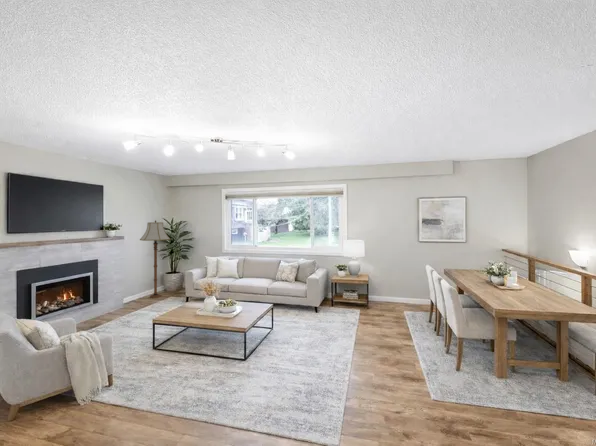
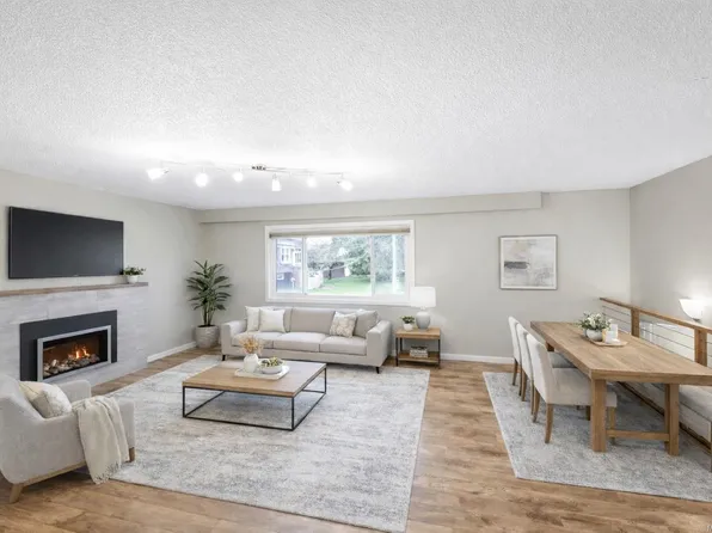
- floor lamp (155, 258)
